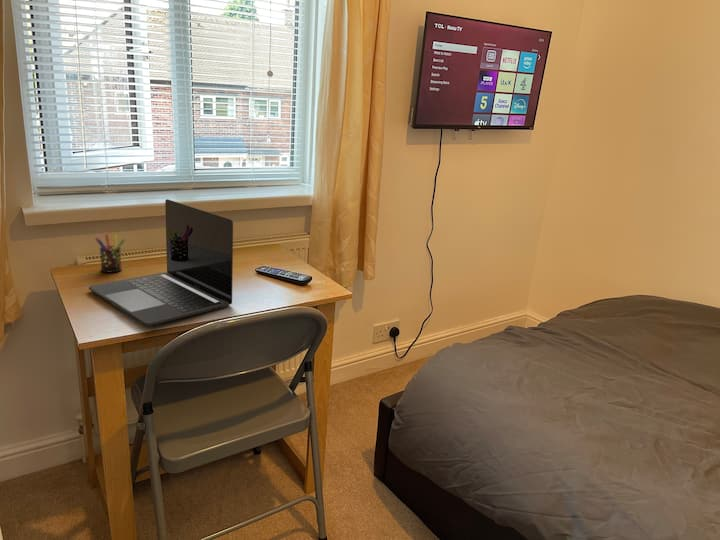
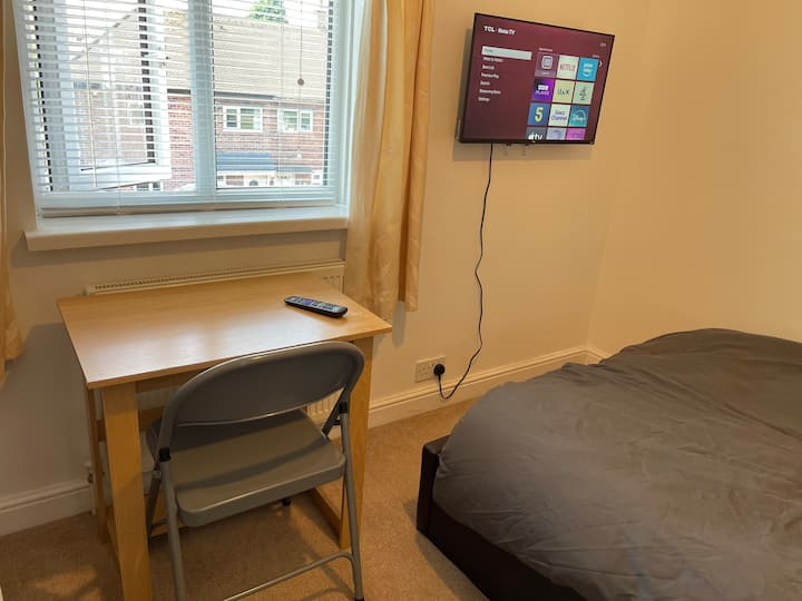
- laptop (167, 256)
- pen holder (112, 251)
